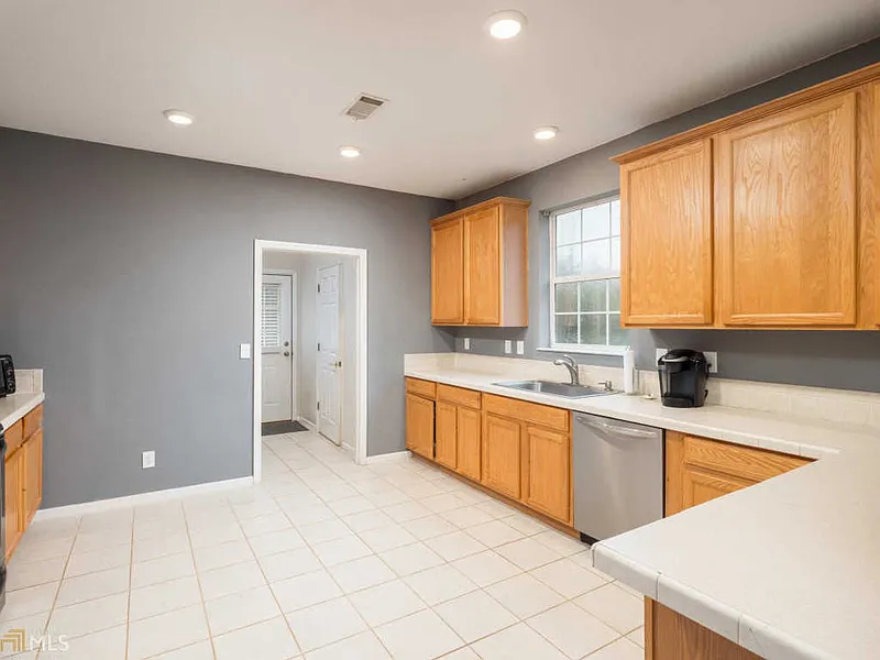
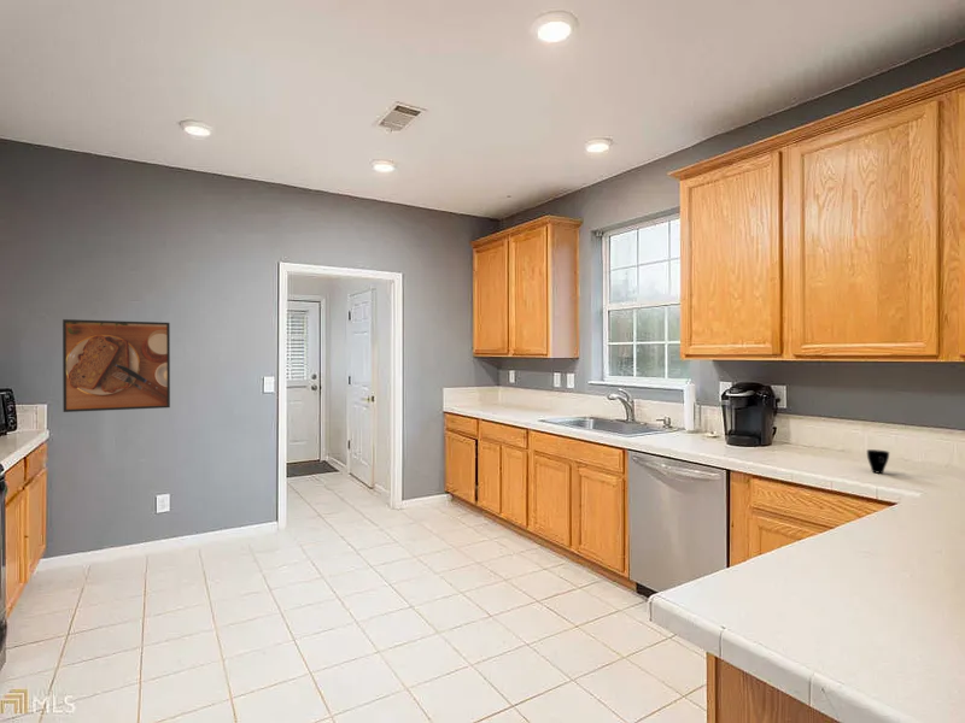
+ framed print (118, 365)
+ cup (878, 462)
